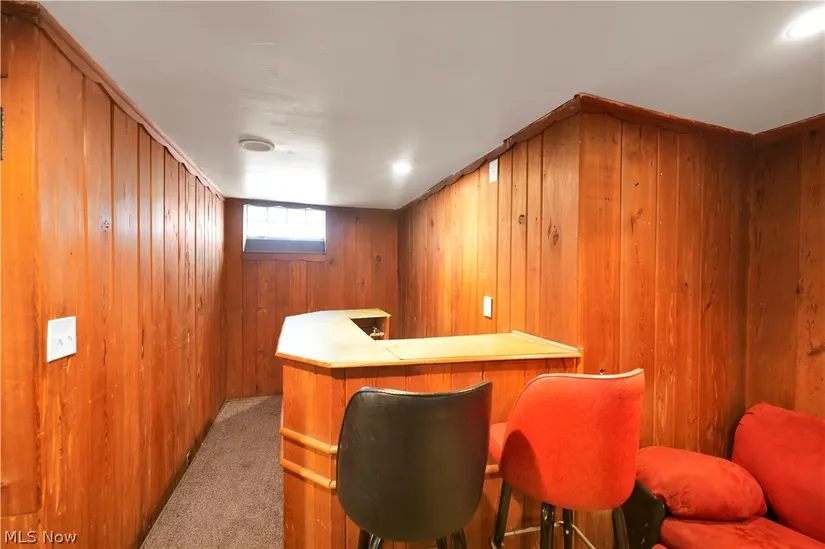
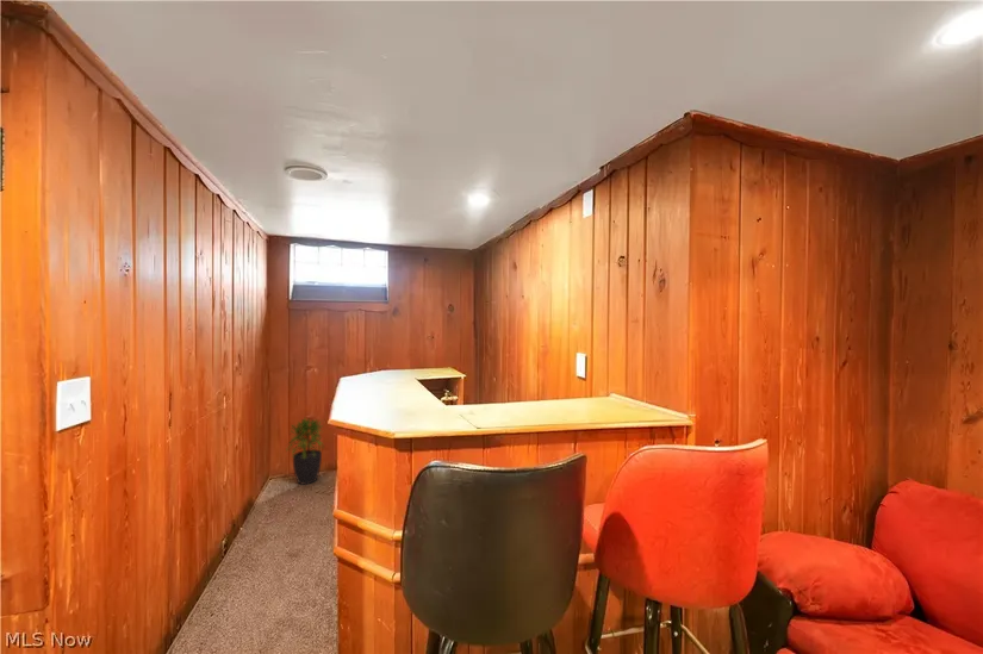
+ potted plant (305, 448)
